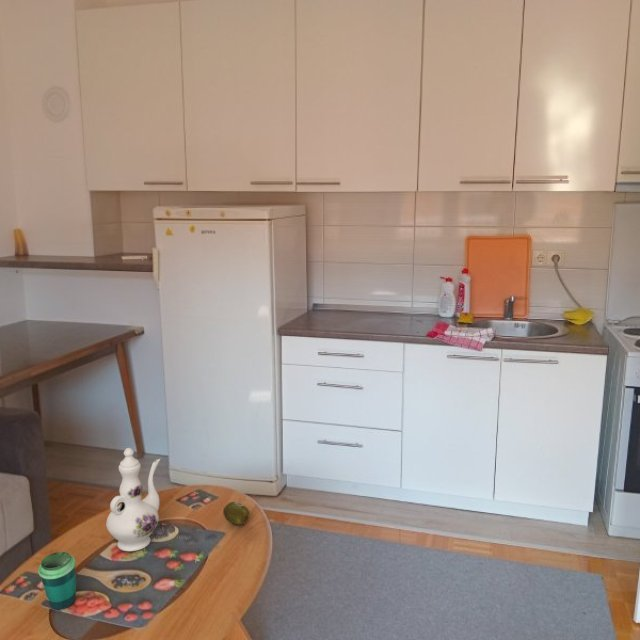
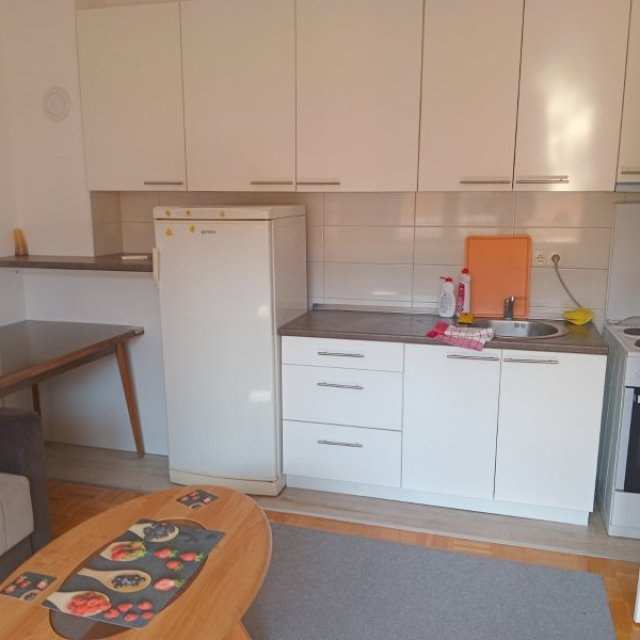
- cup (58, 582)
- fruit (236, 513)
- chinaware (136, 493)
